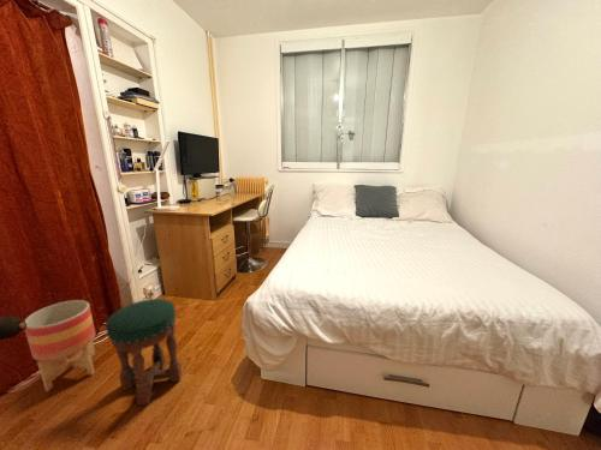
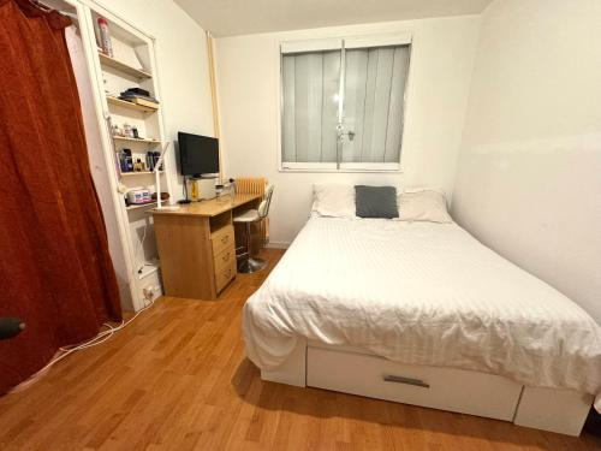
- planter (65, 342)
- stool (147, 346)
